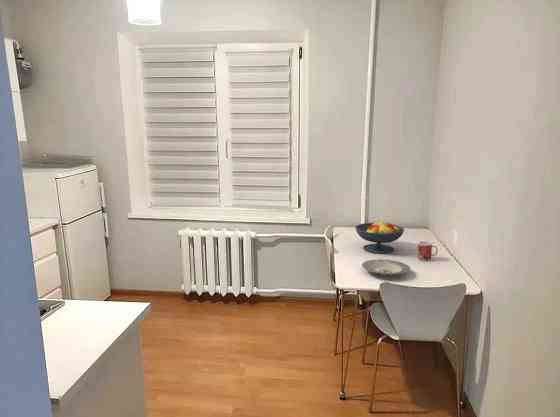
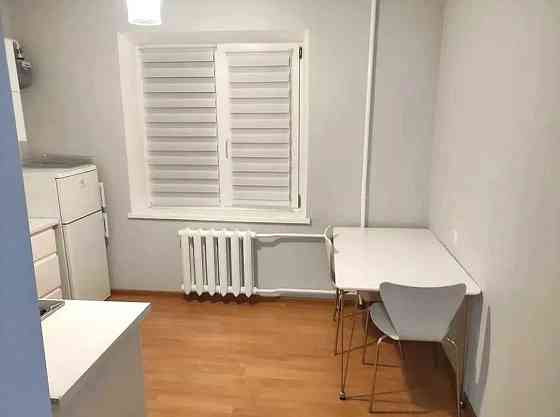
- mug (428, 251)
- plate (385, 269)
- fruit bowl (379, 234)
